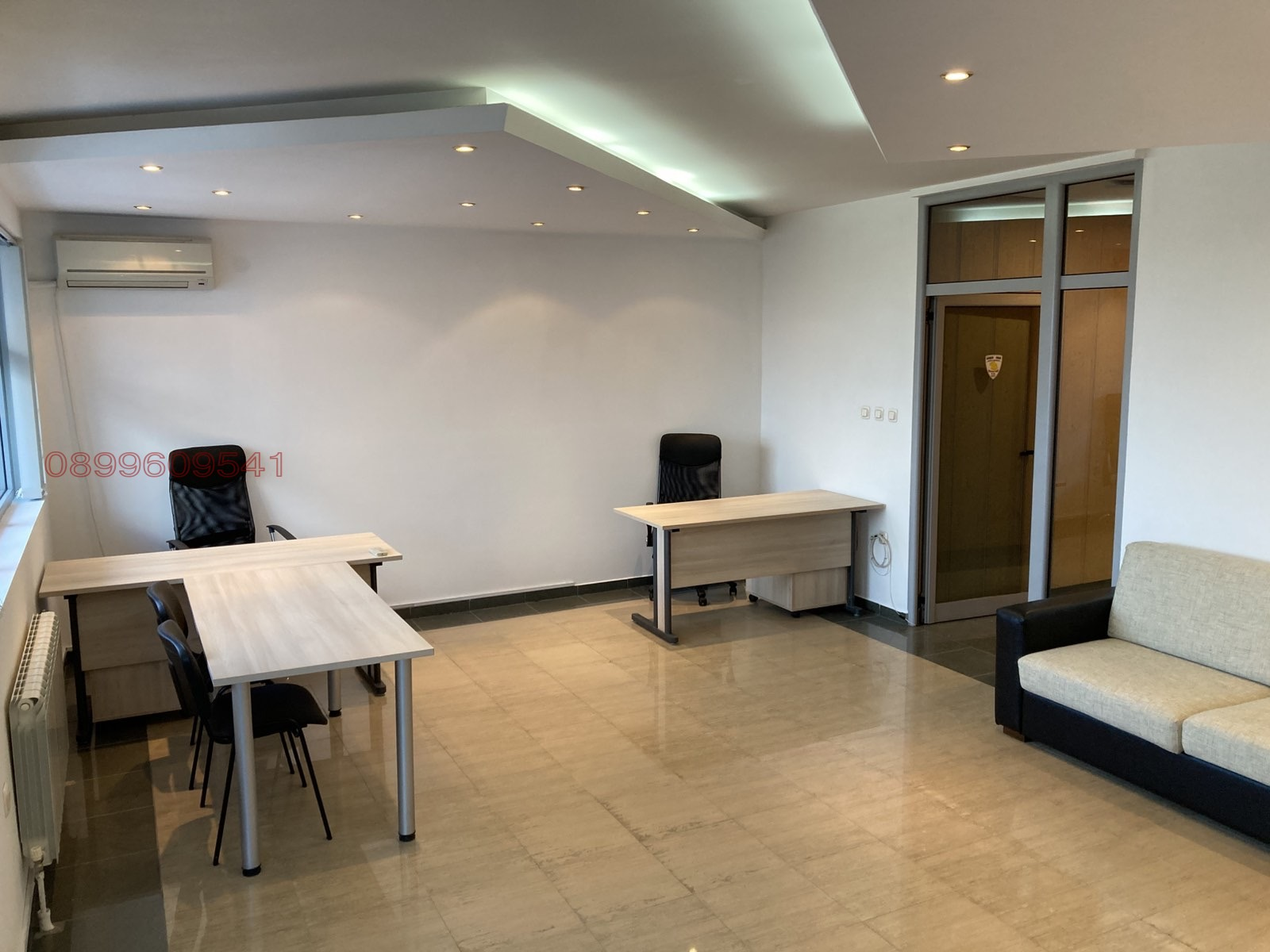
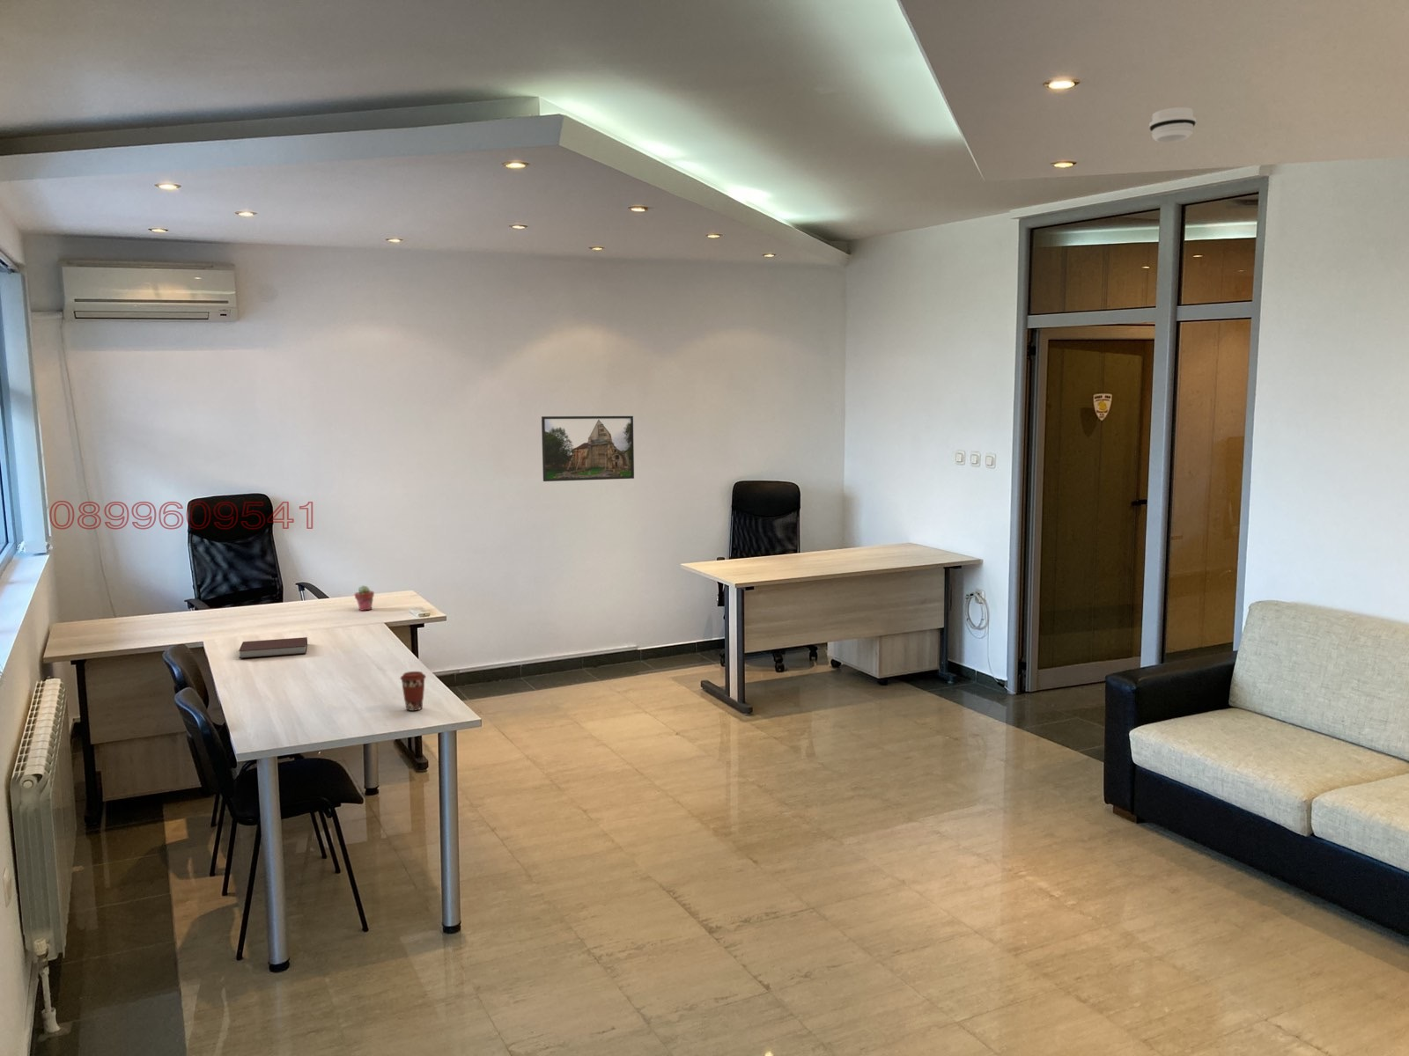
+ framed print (588, 448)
+ potted succulent (364, 597)
+ coffee cup (413, 691)
+ notebook (274, 647)
+ smoke detector (1172, 125)
